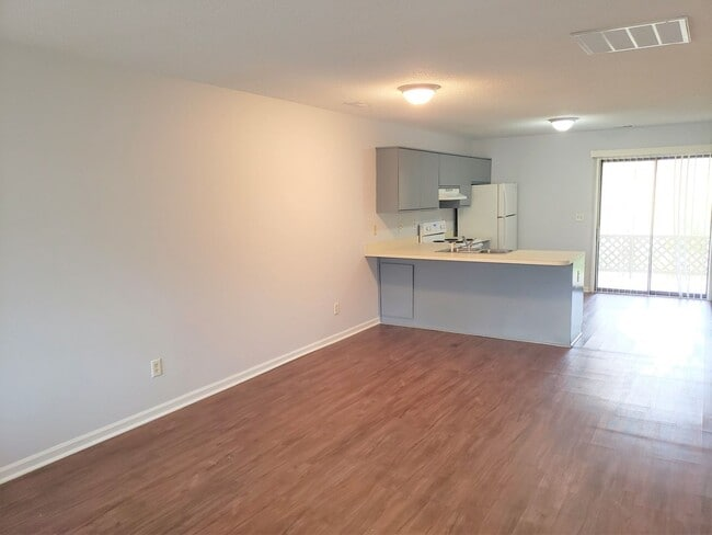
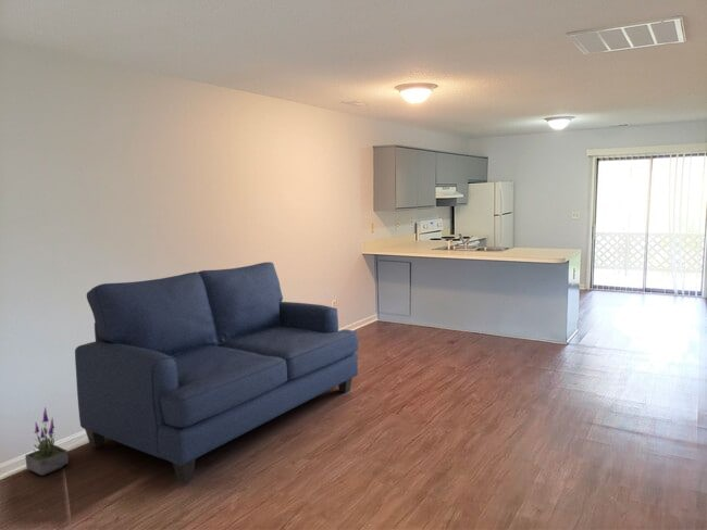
+ sofa (235, 345)
+ potted plant (45, 438)
